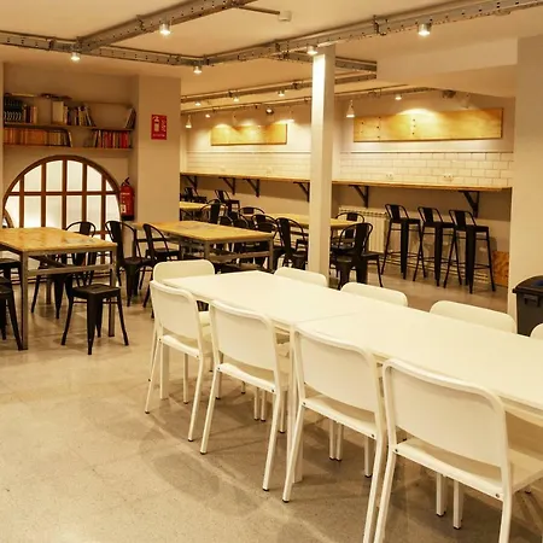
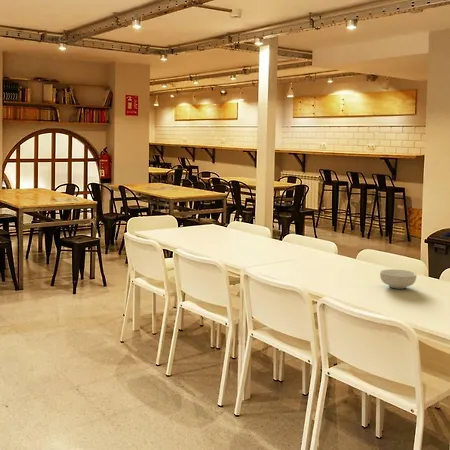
+ cereal bowl (397, 279)
